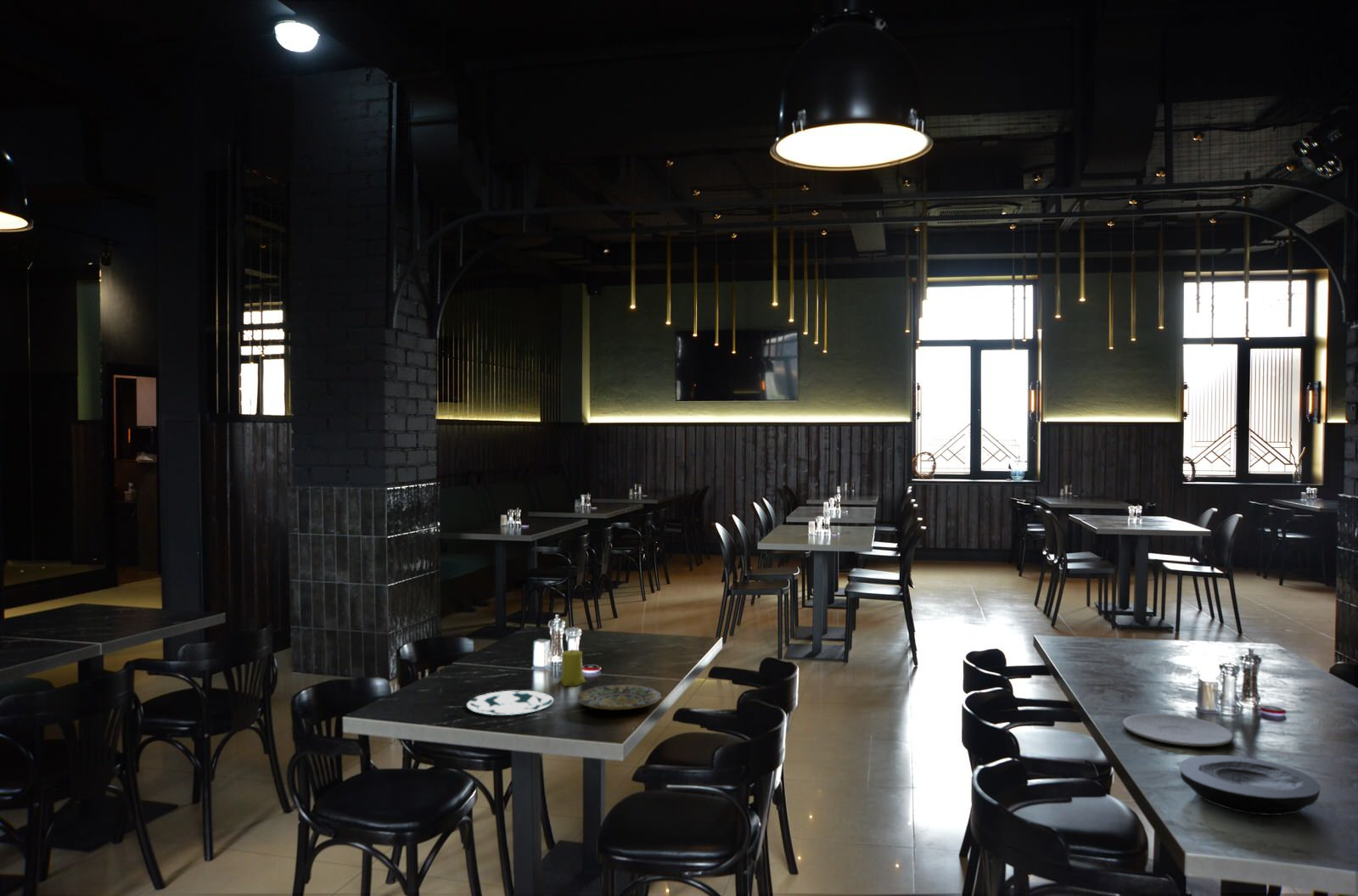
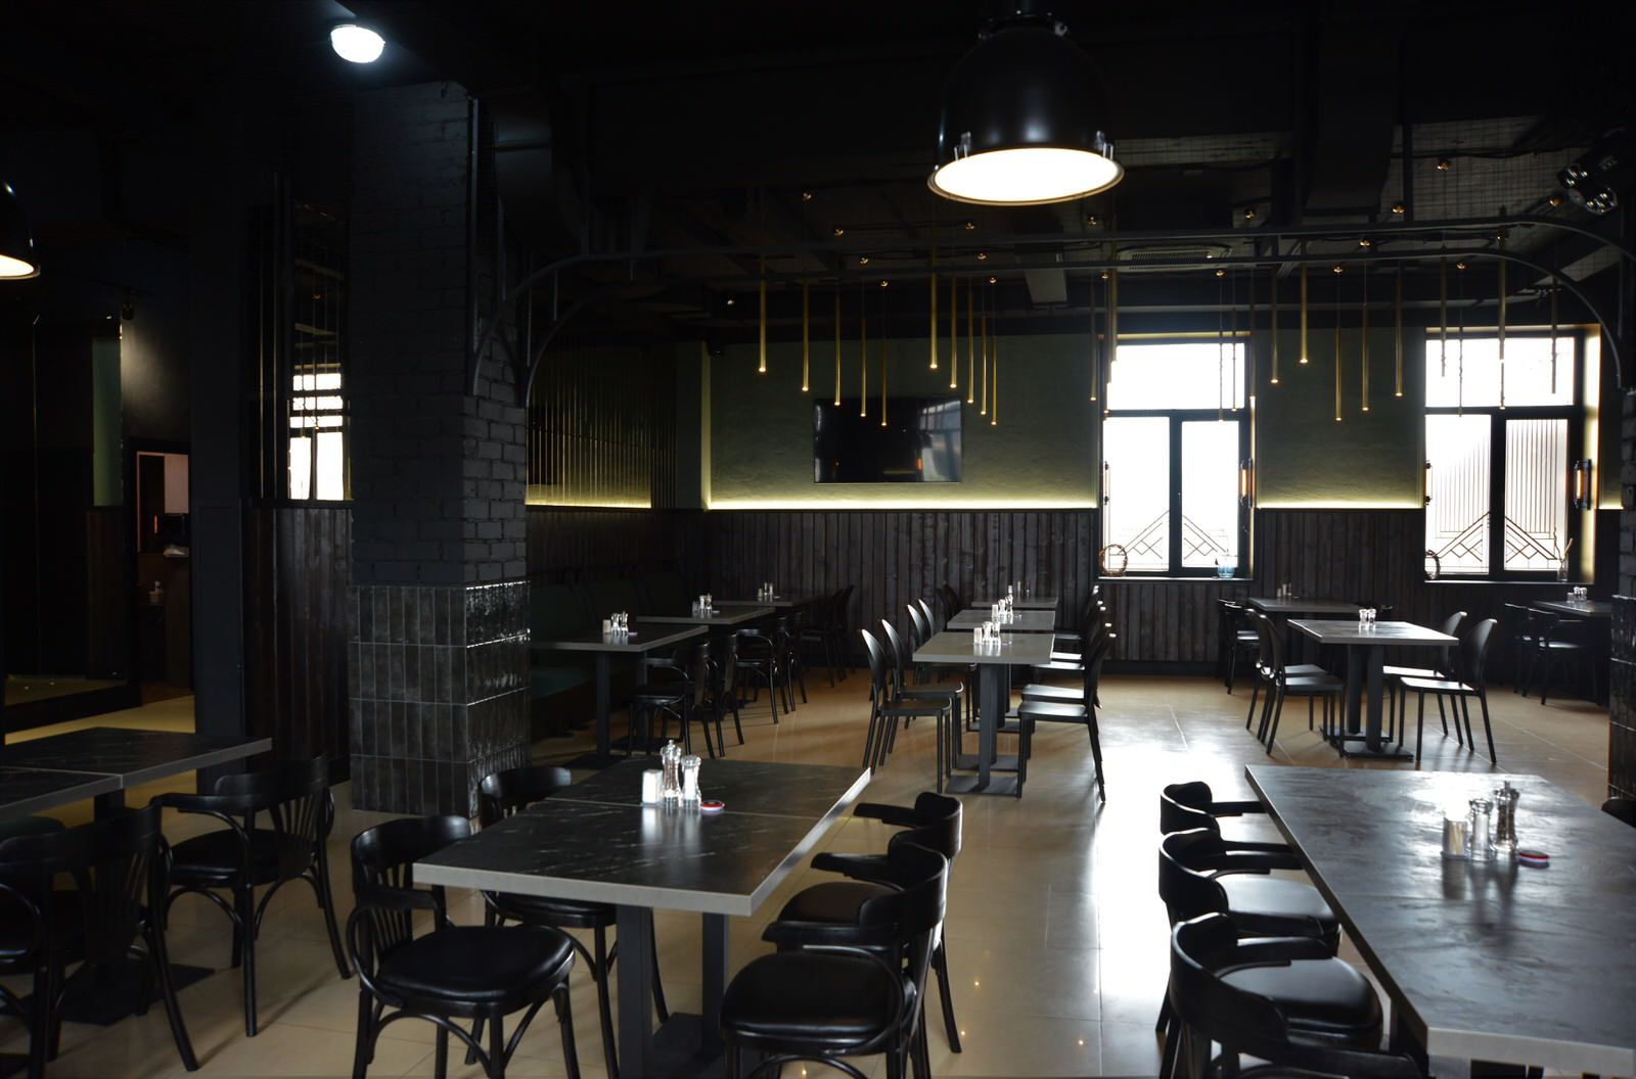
- candle (573, 665)
- plate (1176, 731)
- plate (510, 698)
- plate (619, 700)
- plate (1247, 788)
